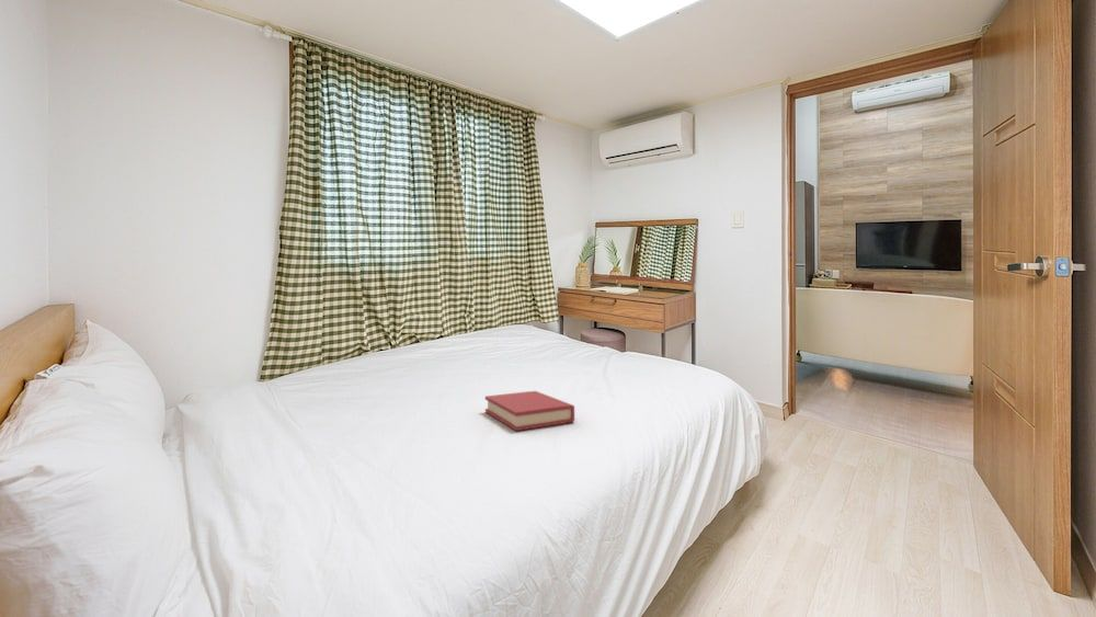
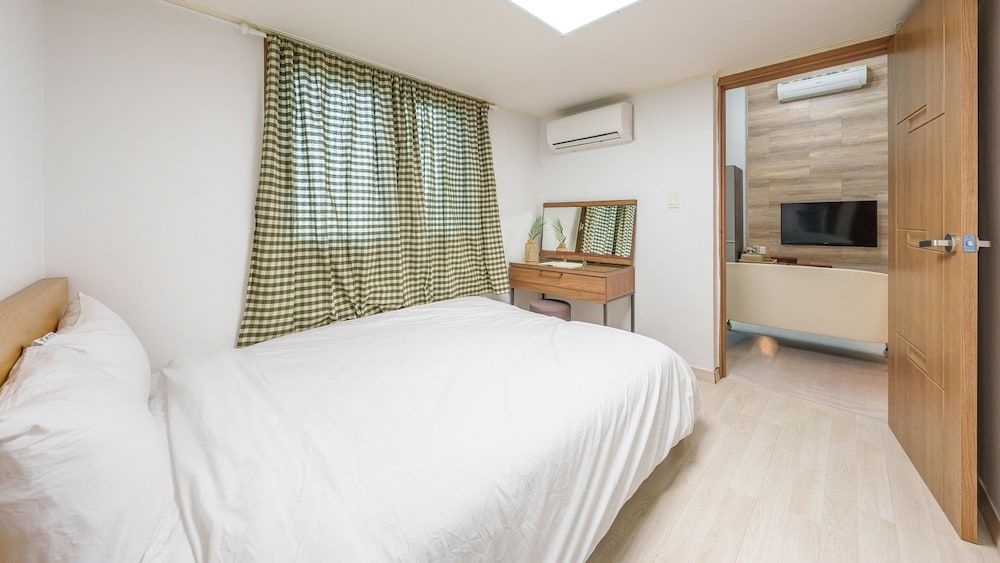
- hardback book (527, 408)
